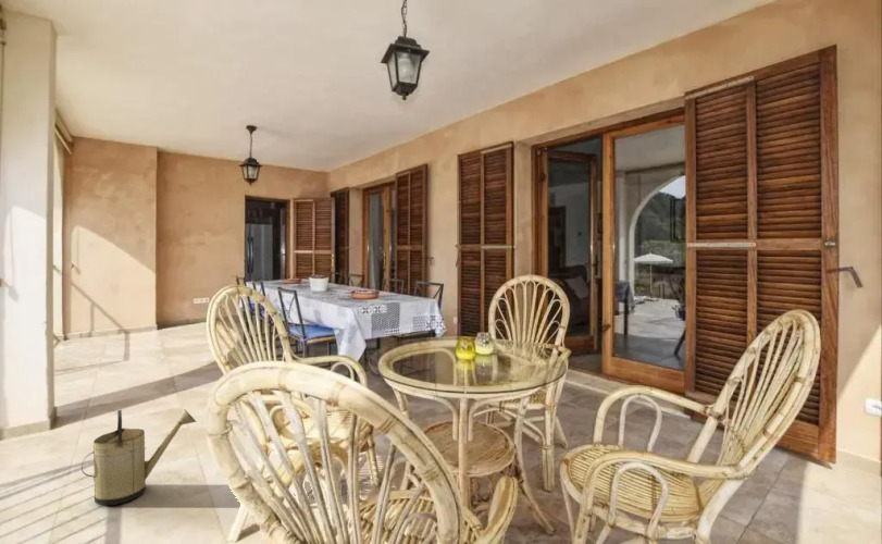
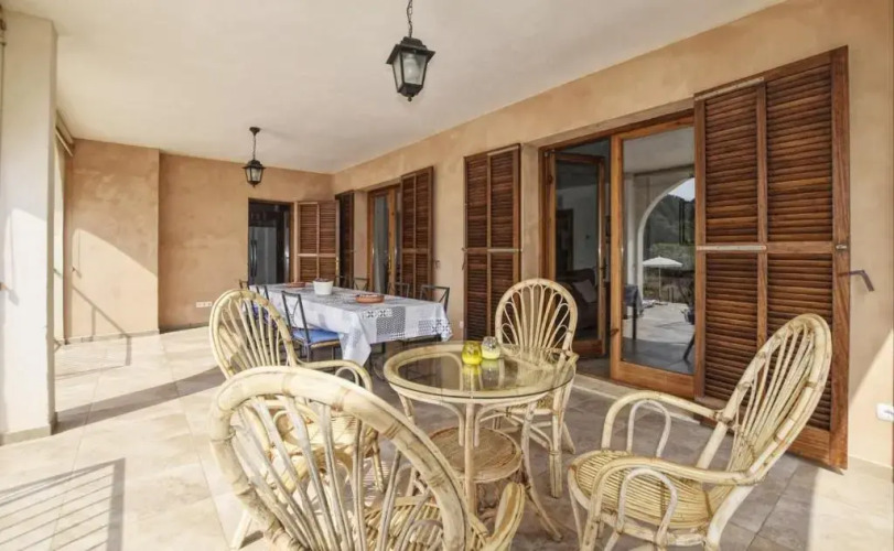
- watering can (142, 448)
